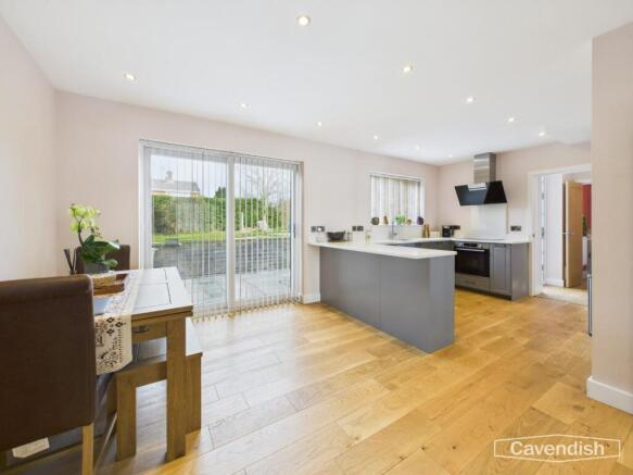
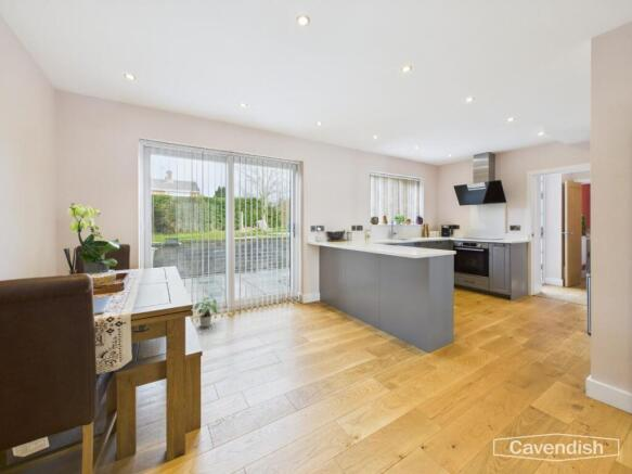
+ potted plant (206, 311)
